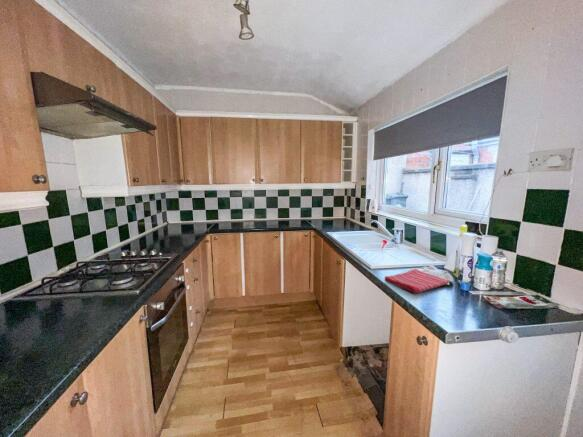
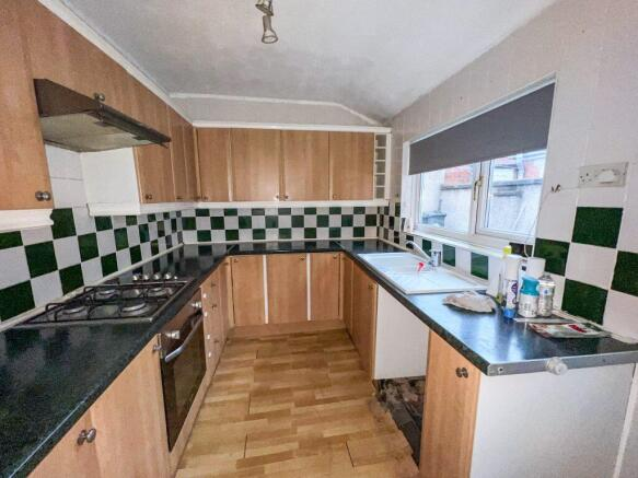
- dish towel (415, 280)
